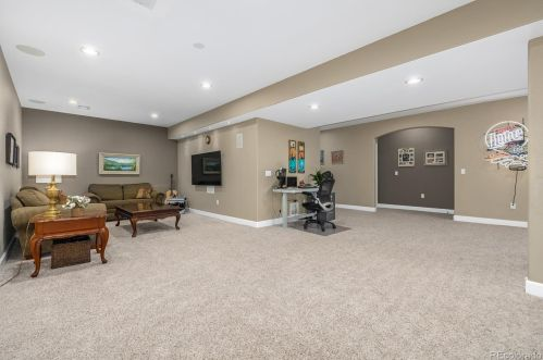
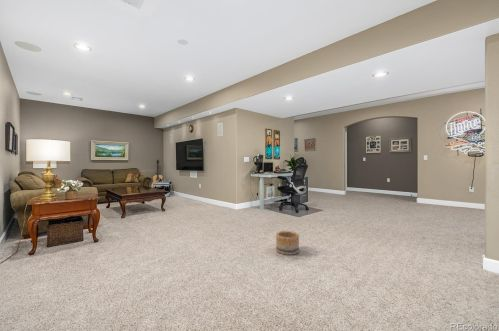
+ basket (287, 242)
